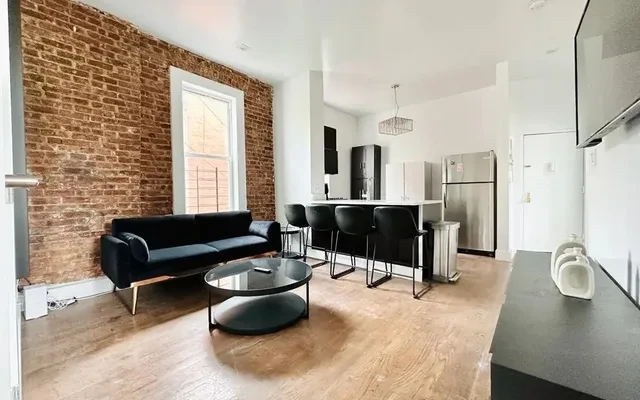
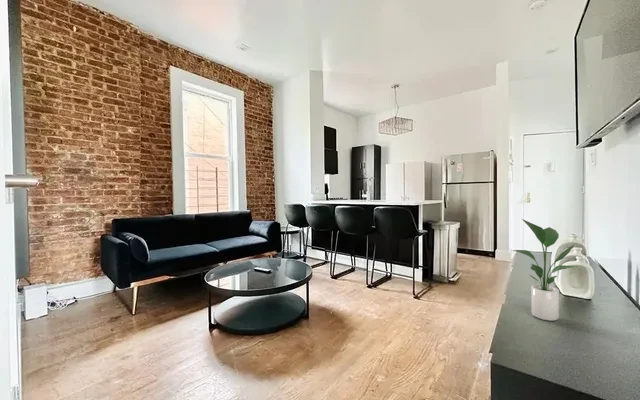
+ potted plant (549, 268)
